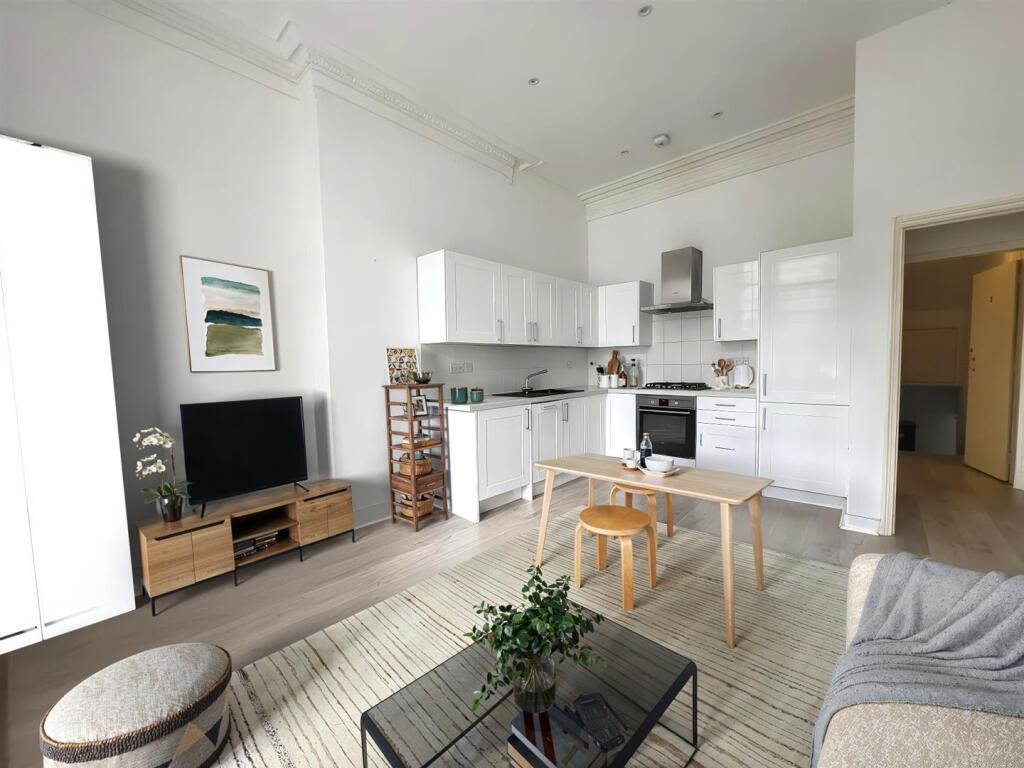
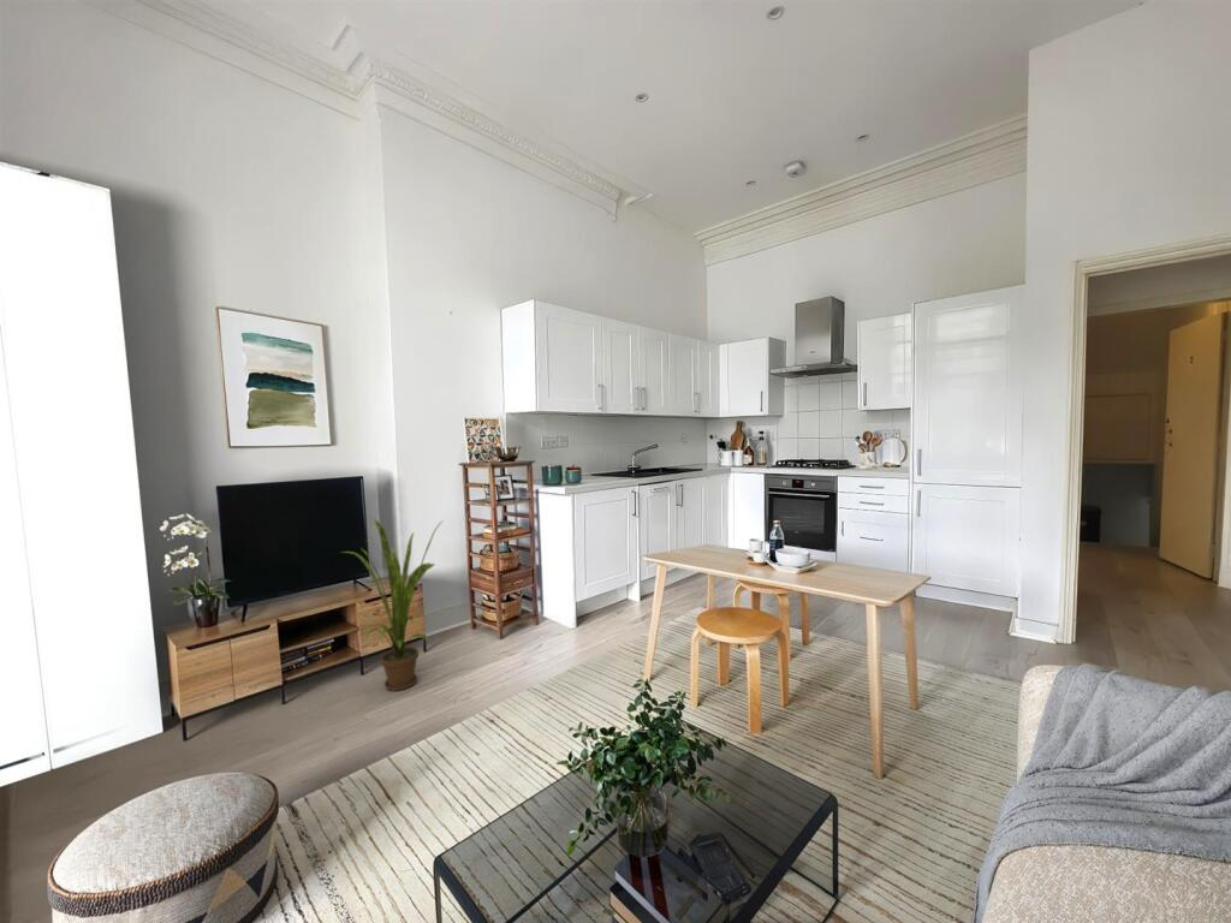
+ house plant (387, 602)
